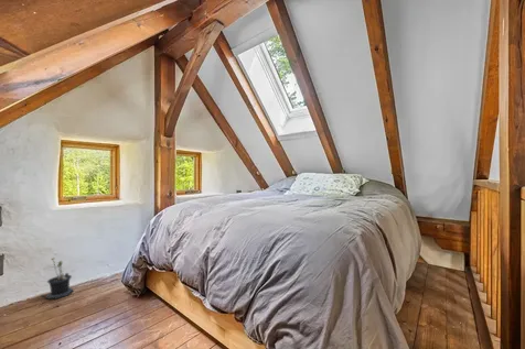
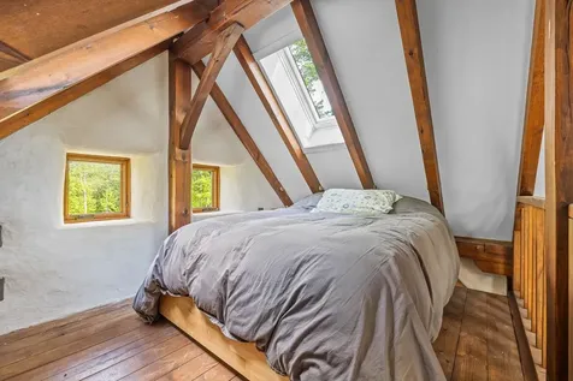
- potted plant (57, 275)
